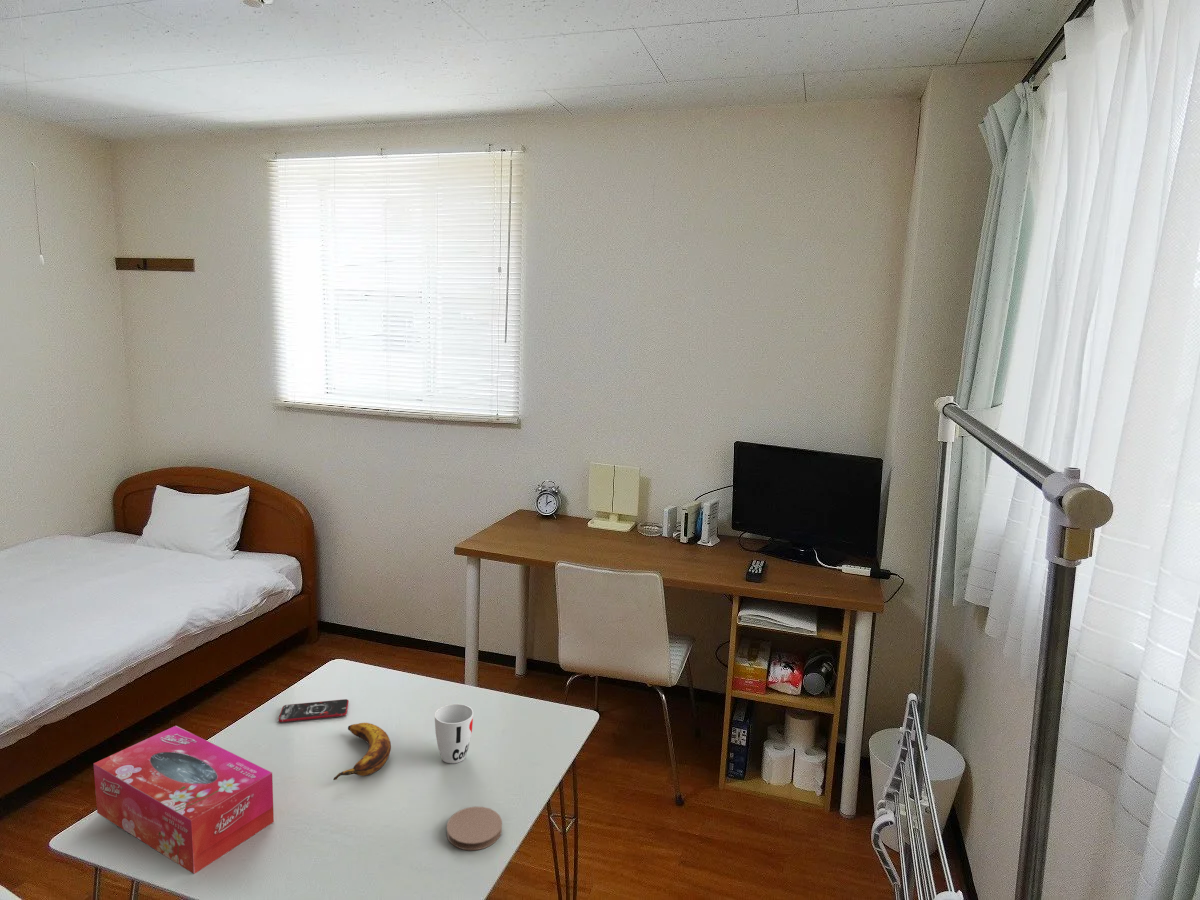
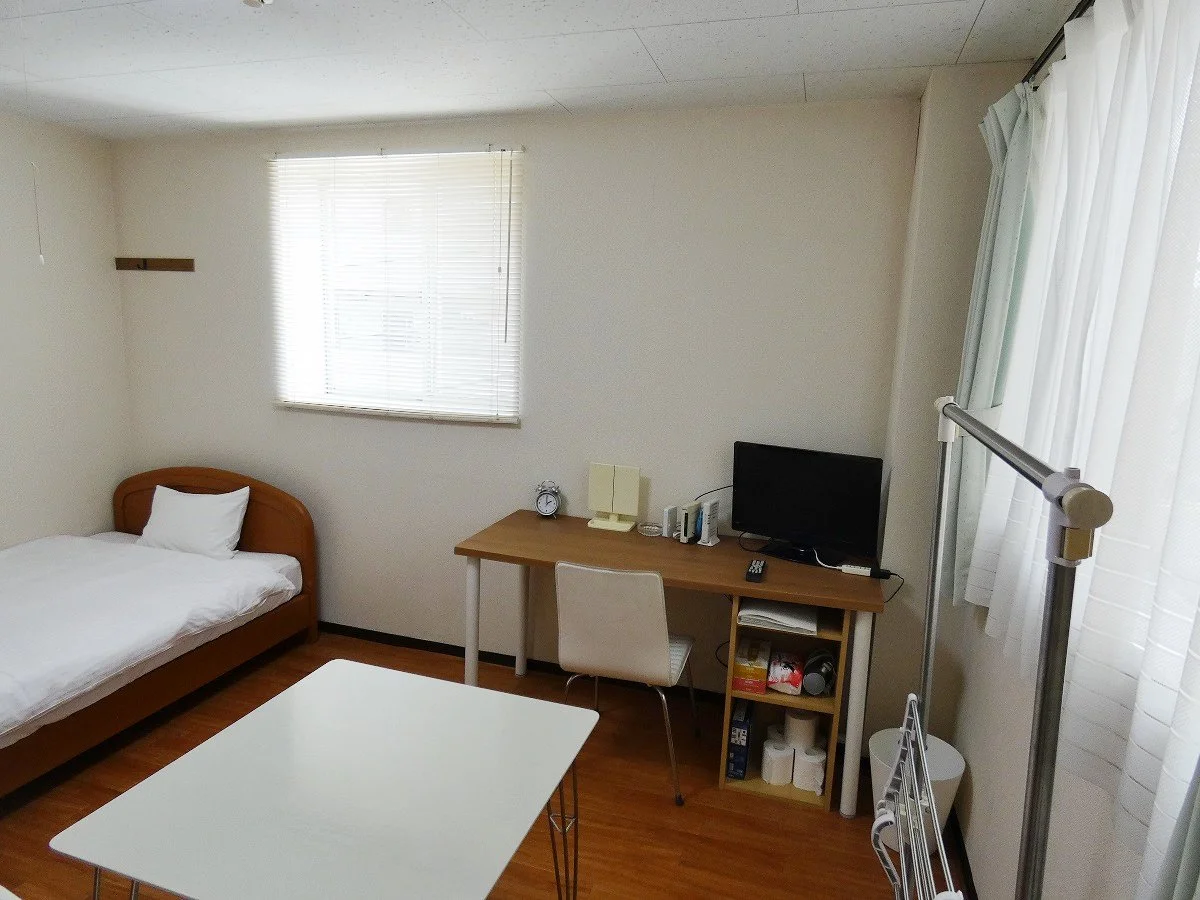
- banana (368, 749)
- smartphone (314, 710)
- cup (453, 735)
- tissue box (184, 792)
- coaster (474, 827)
